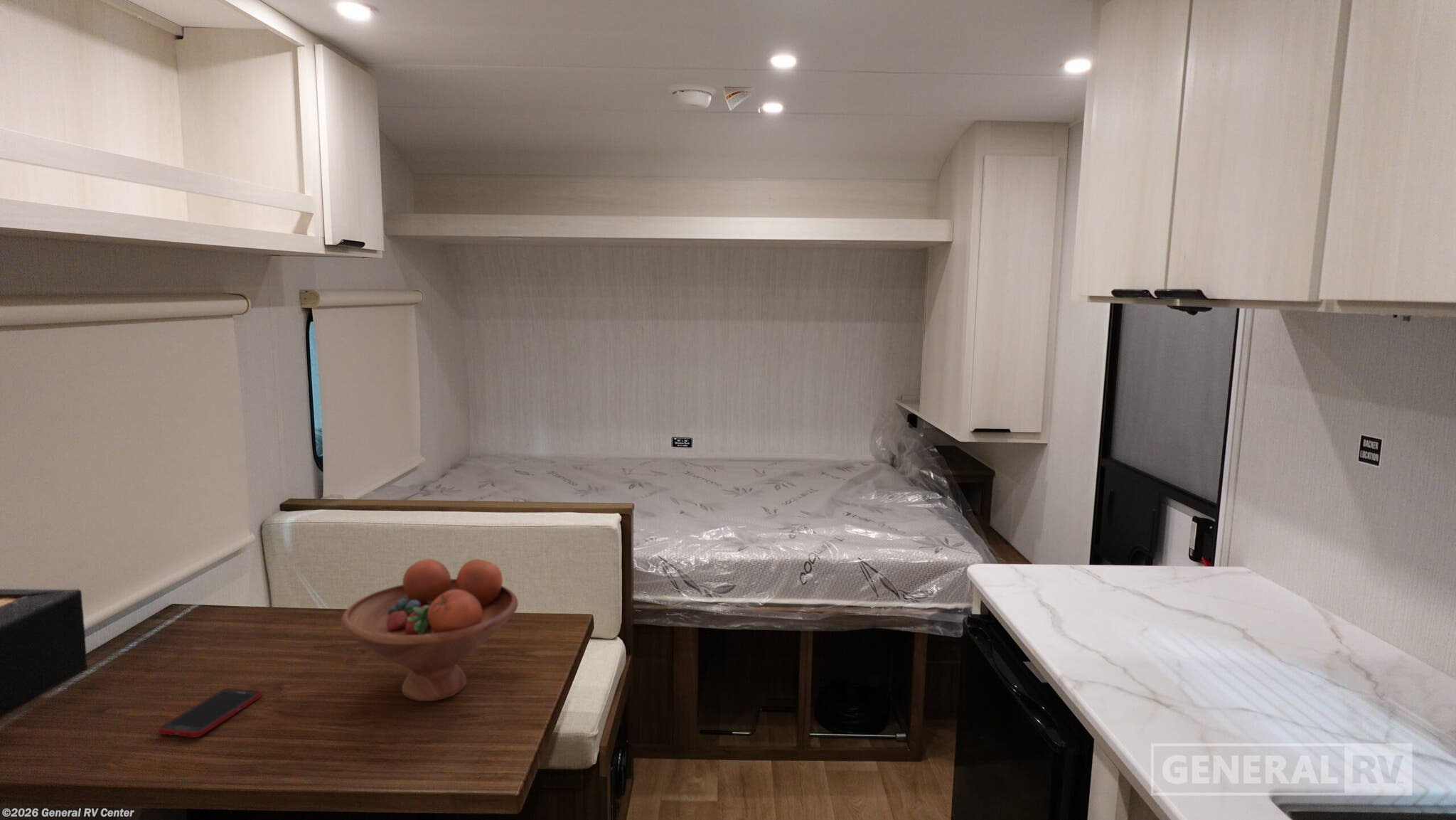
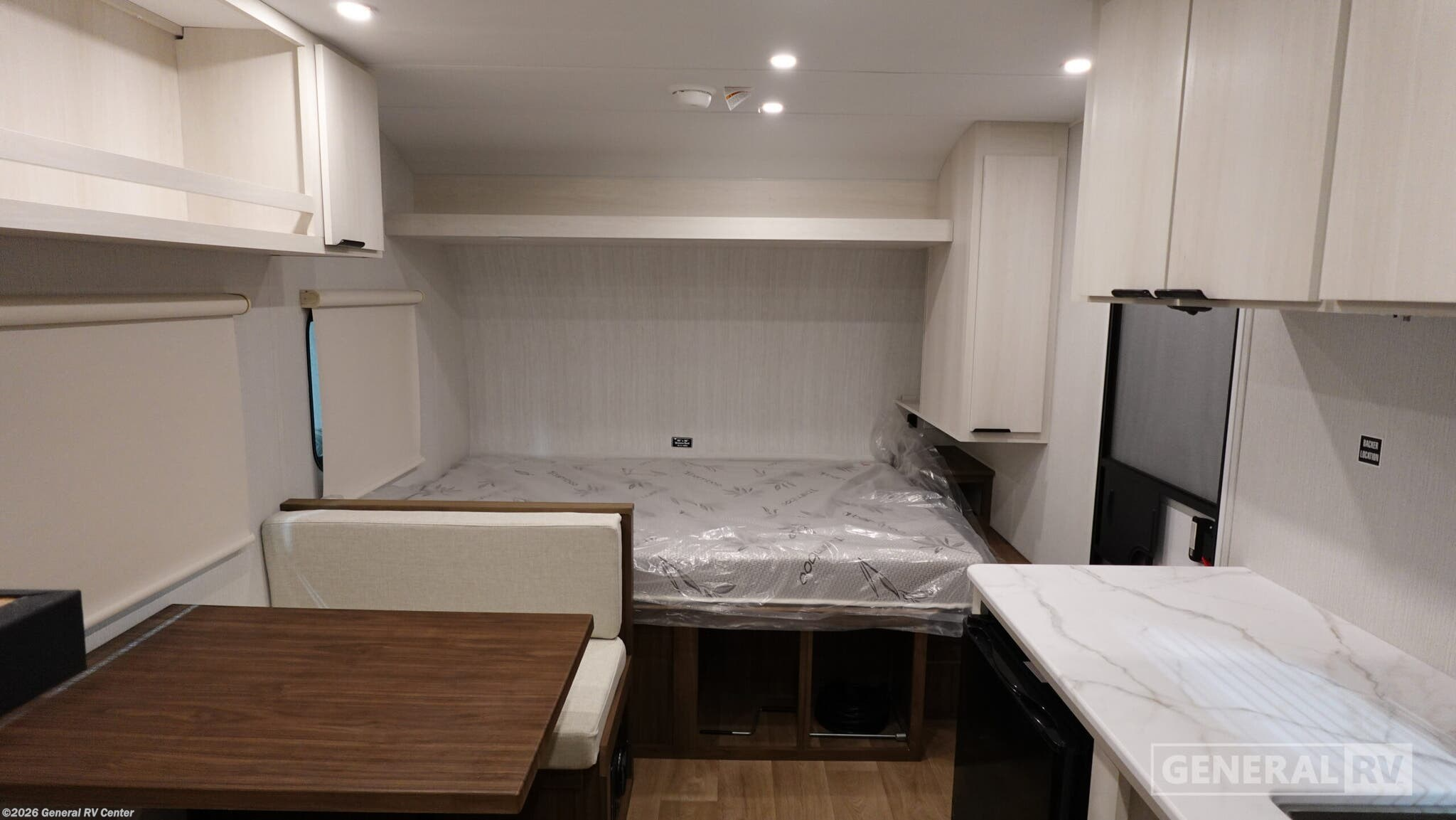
- fruit bowl (433, 631)
- cell phone (213, 711)
